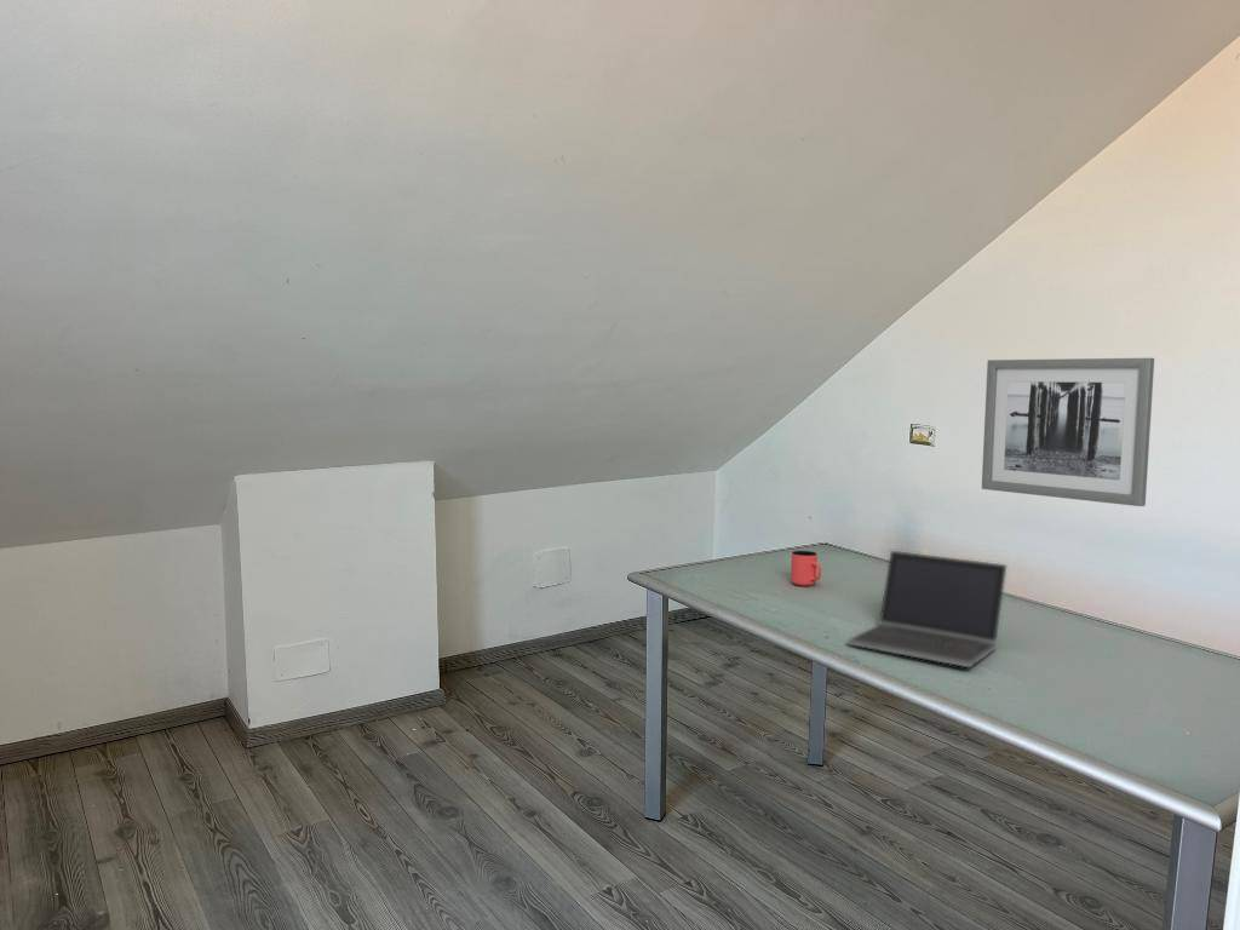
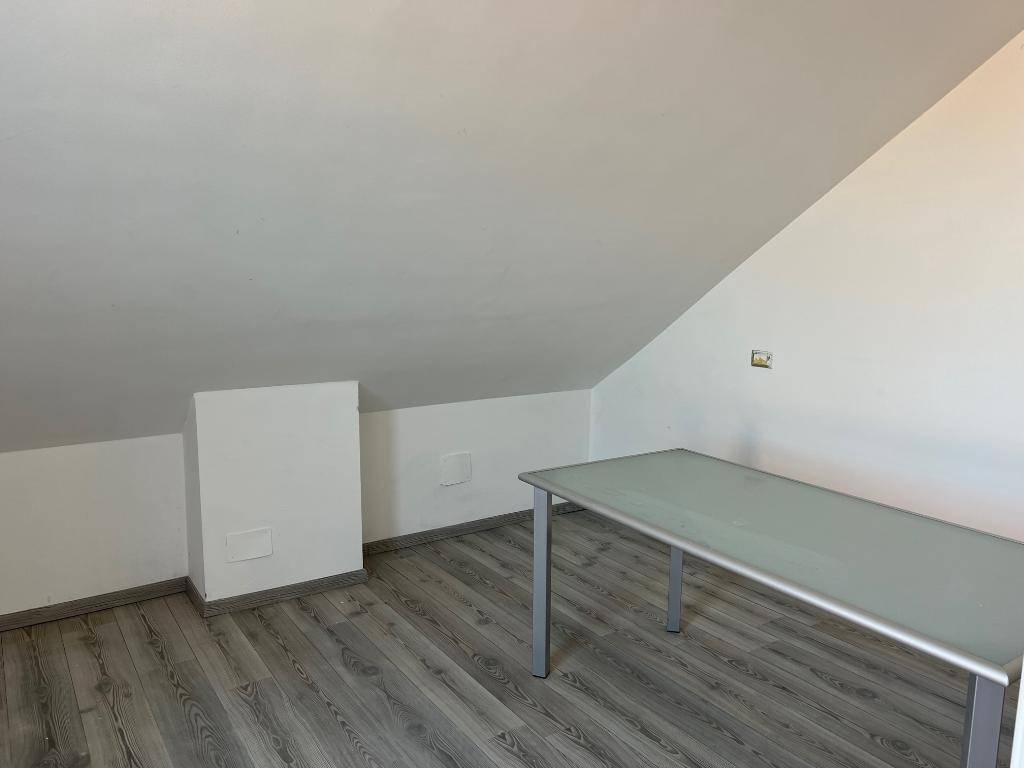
- laptop computer (926, 604)
- cup (806, 569)
- wall art (1061, 427)
